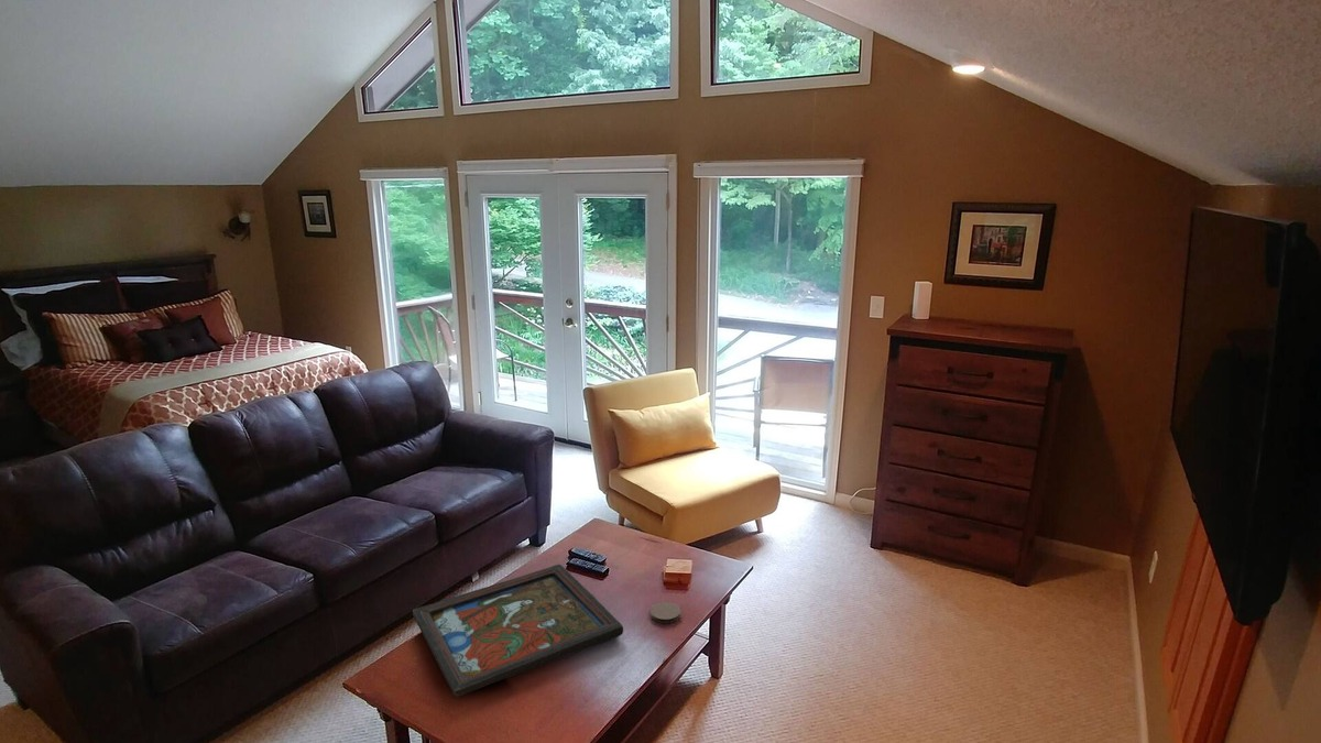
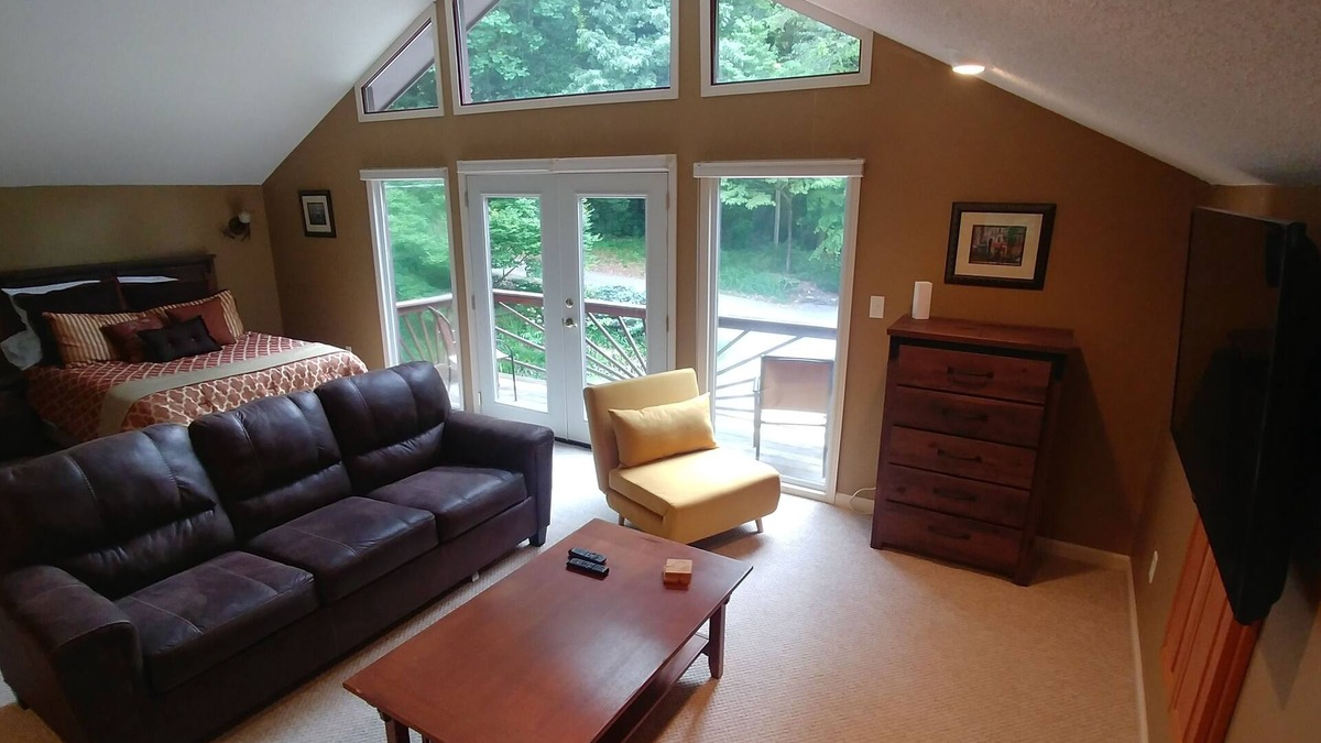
- framed painting (515, 621)
- coaster (665, 612)
